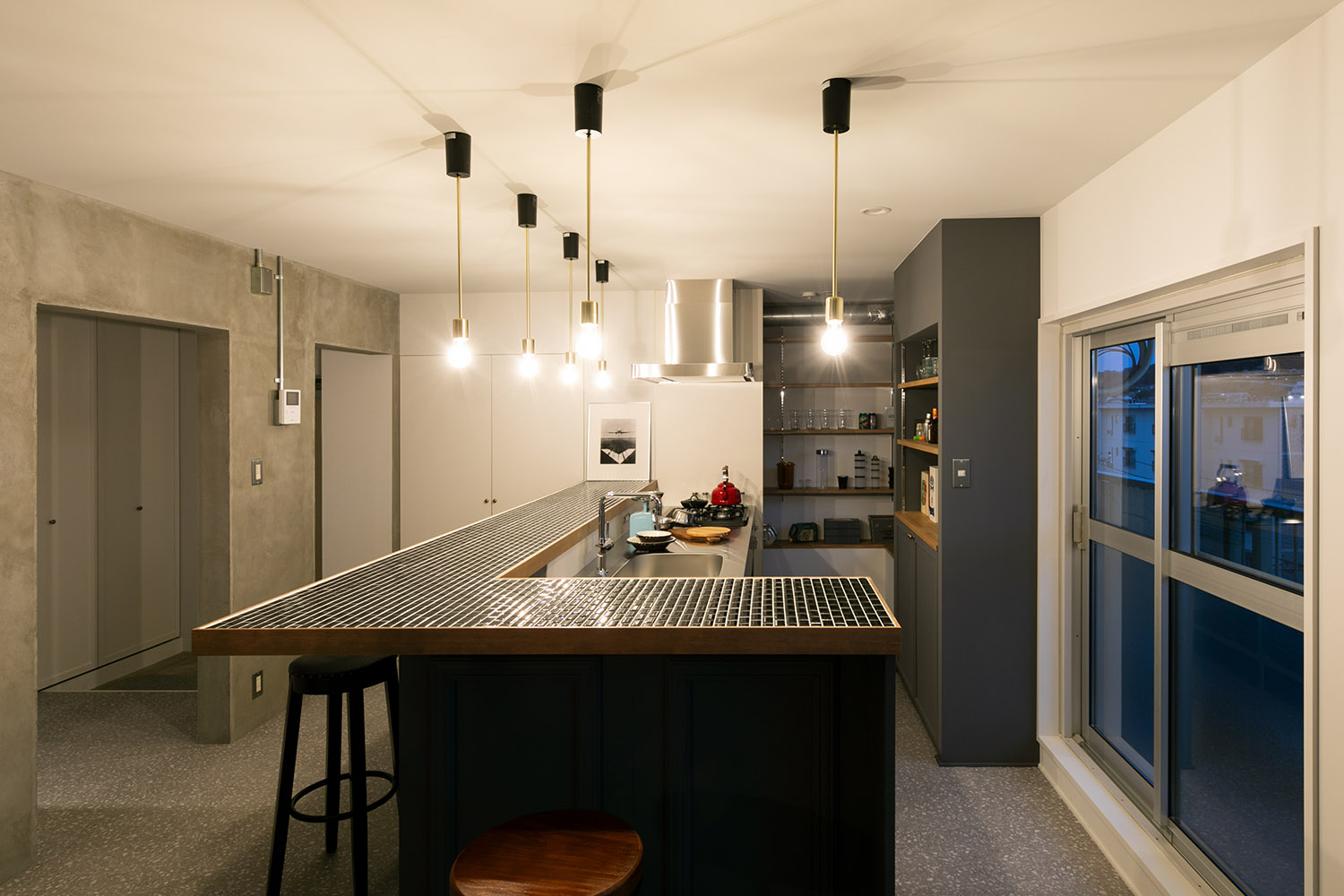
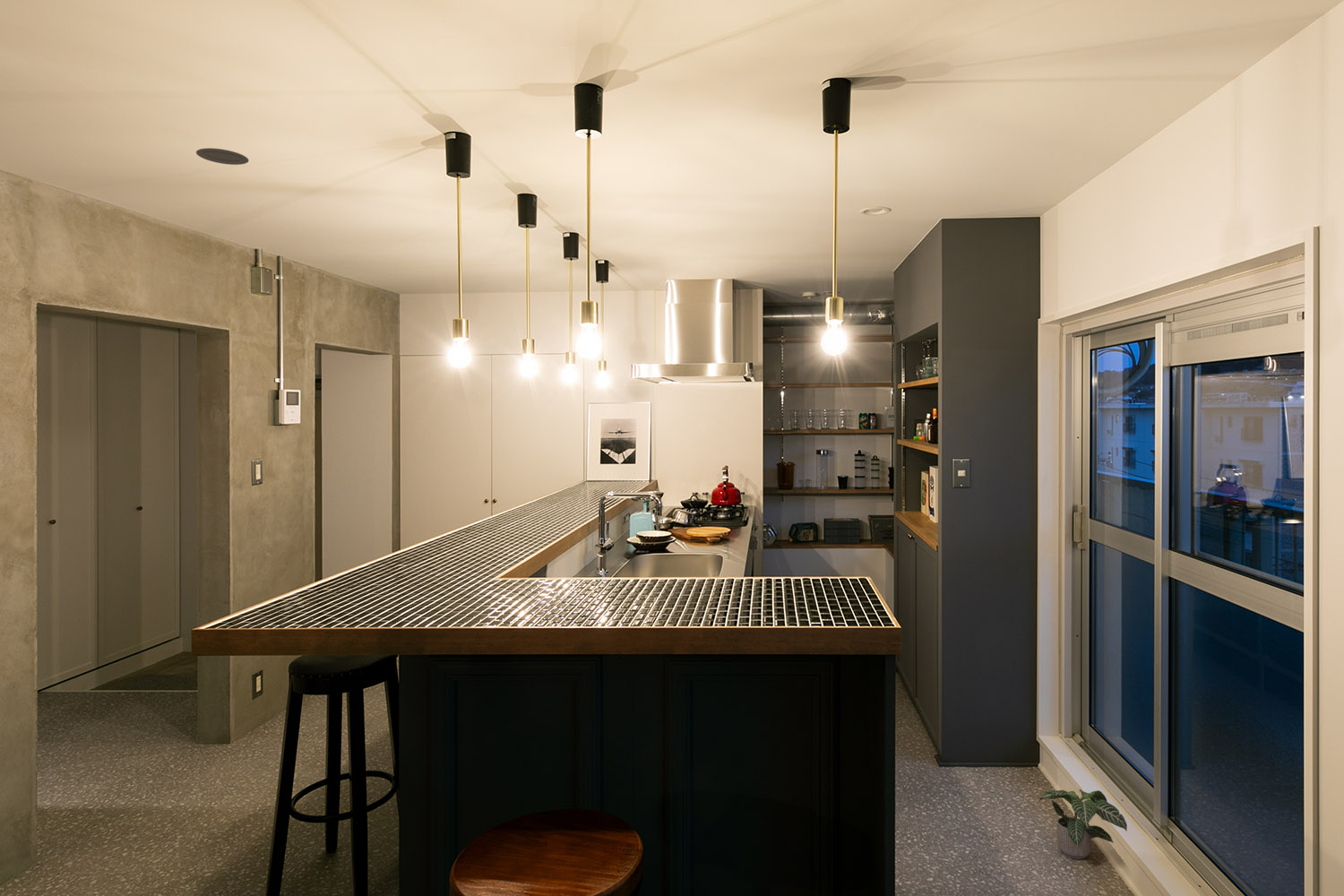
+ potted plant (1081, 823)
+ recessed light (222, 153)
